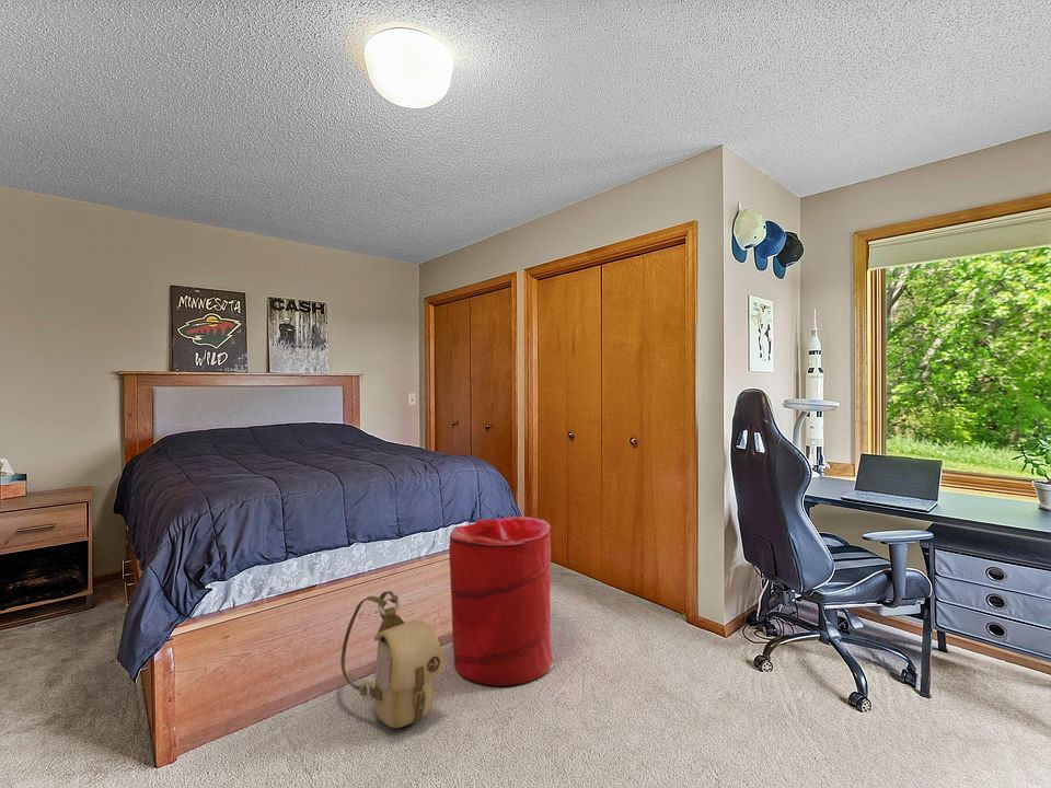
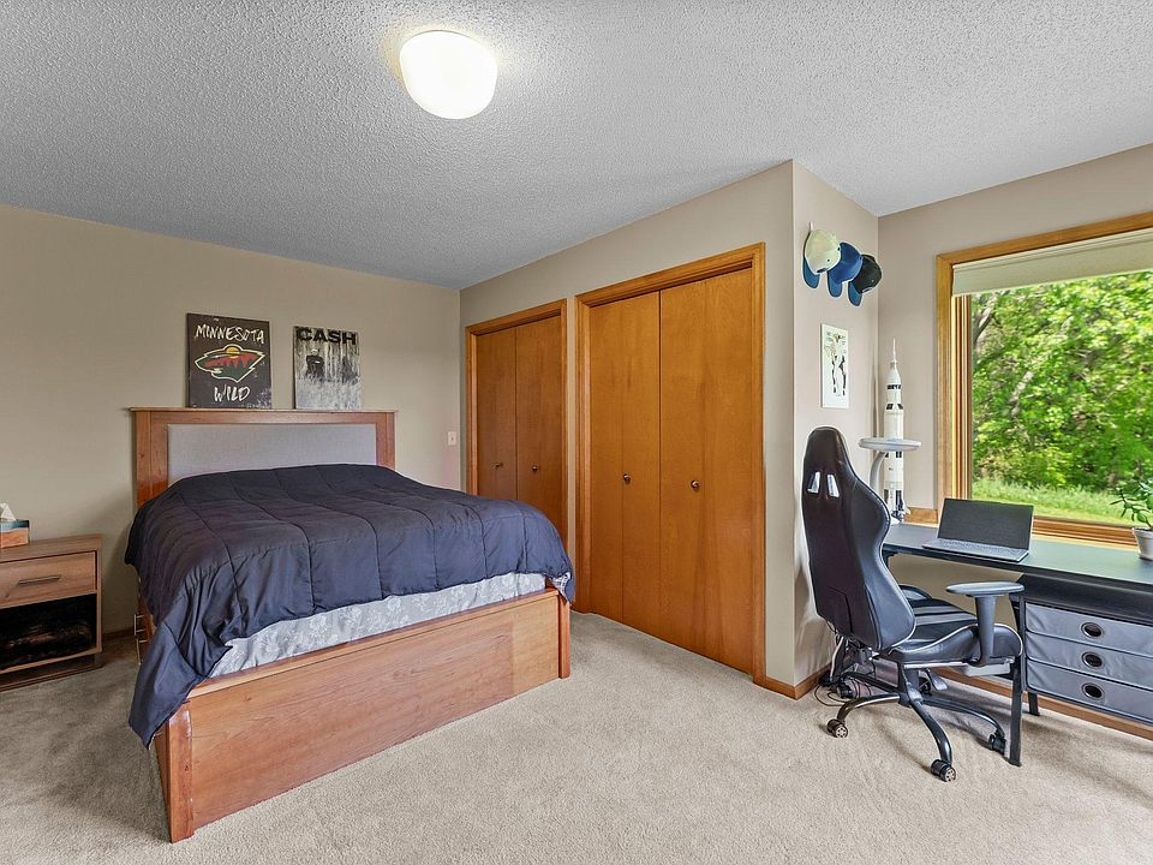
- backpack (393, 649)
- laundry hamper (500, 590)
